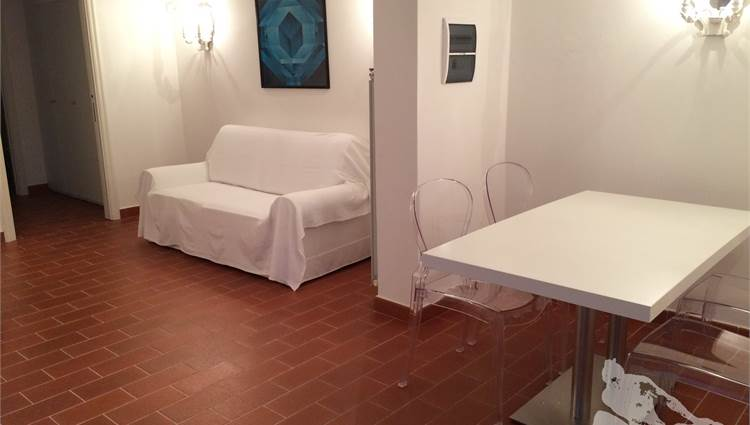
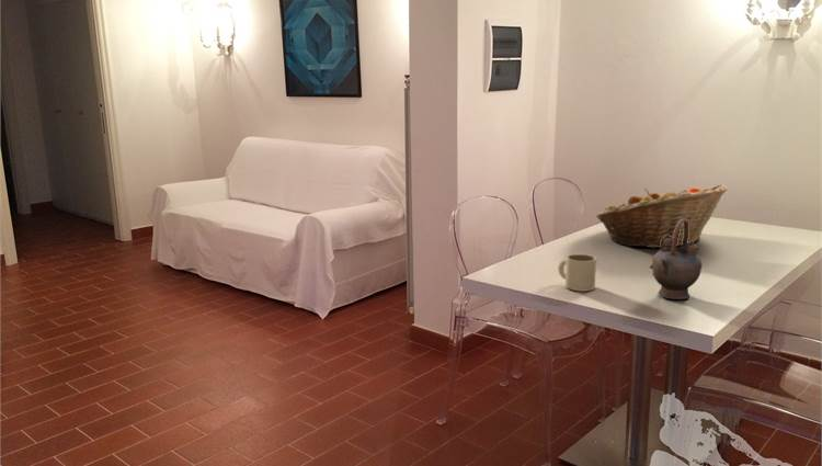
+ fruit basket (661, 212)
+ teapot (674, 258)
+ mug (575, 271)
